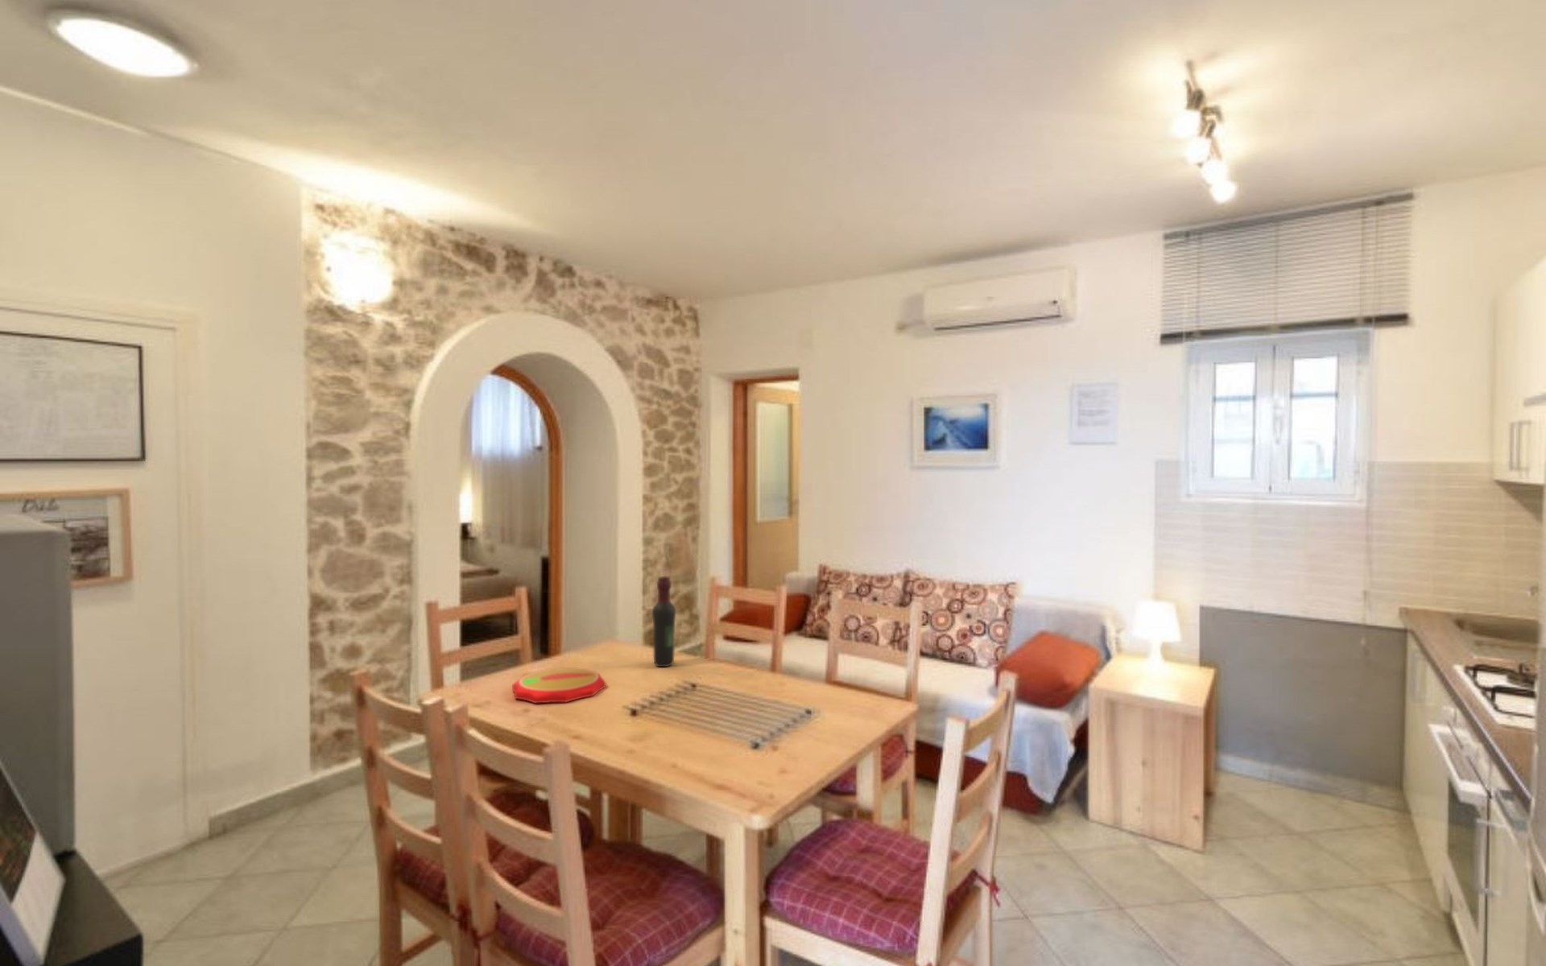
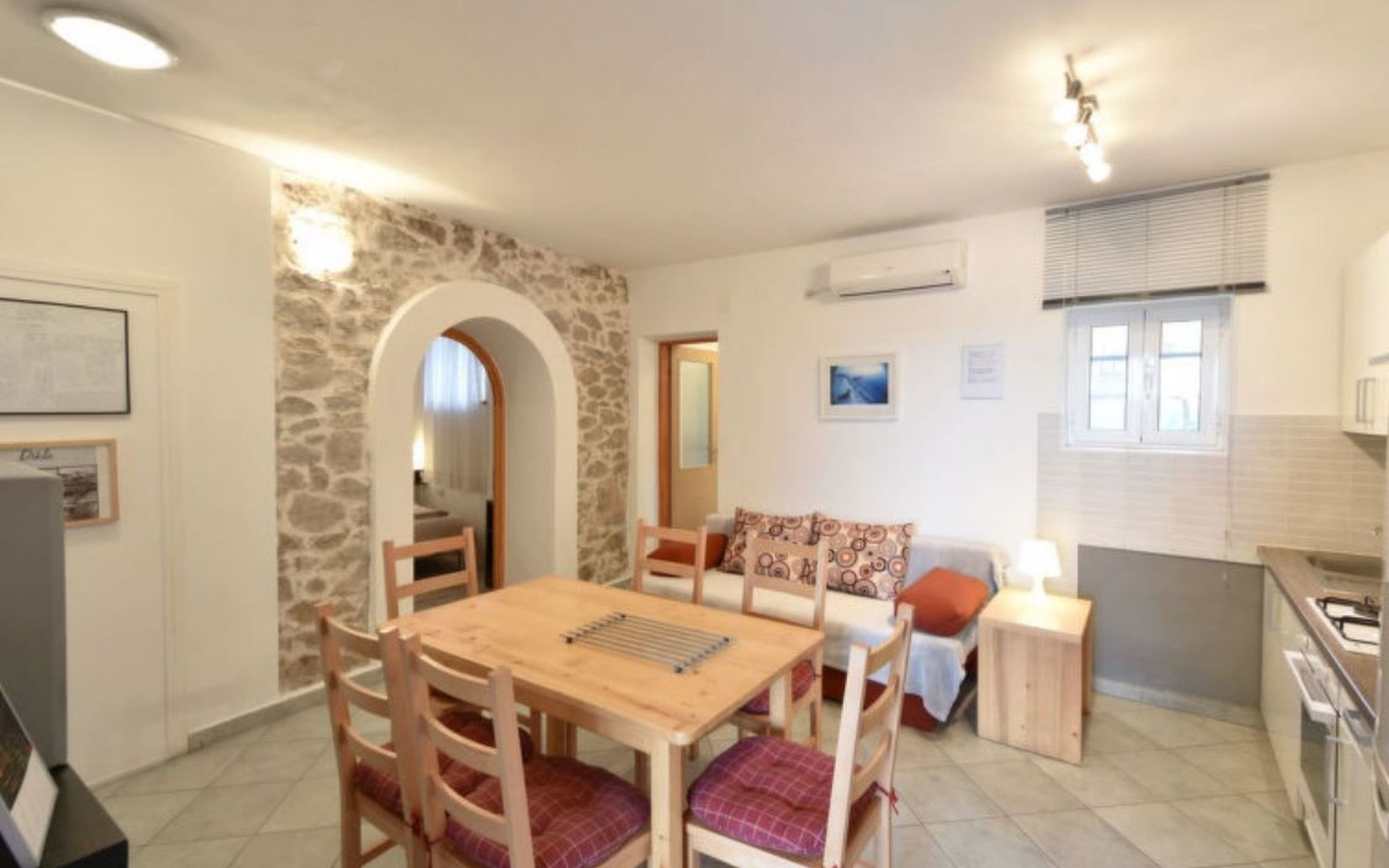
- wine bottle (663, 621)
- plate (559, 682)
